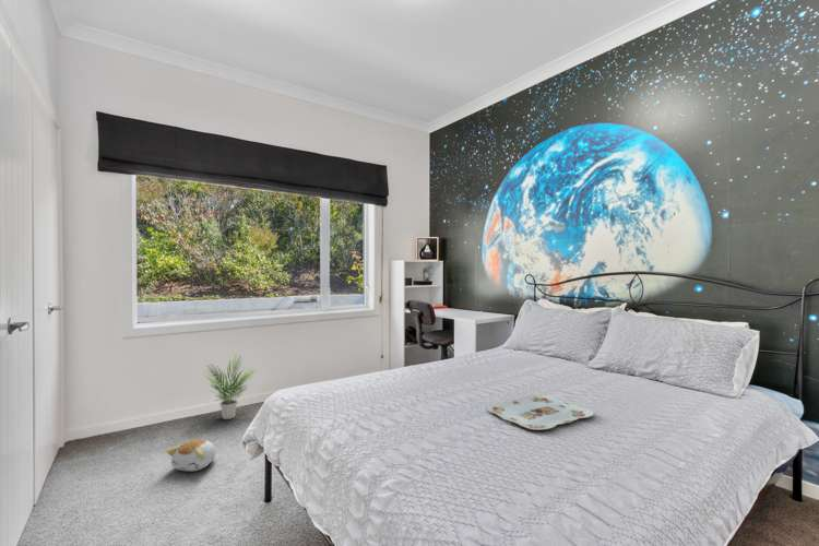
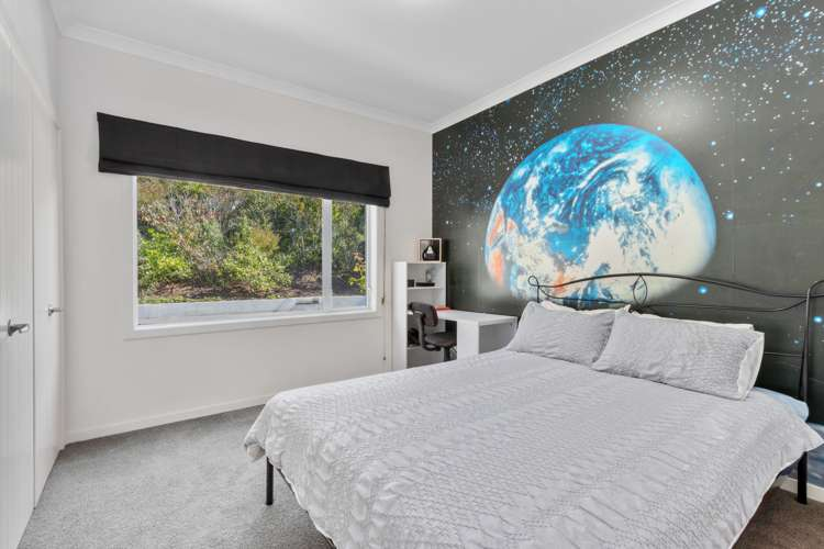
- plush toy (197, 451)
- potted plant (228, 388)
- serving tray (538, 411)
